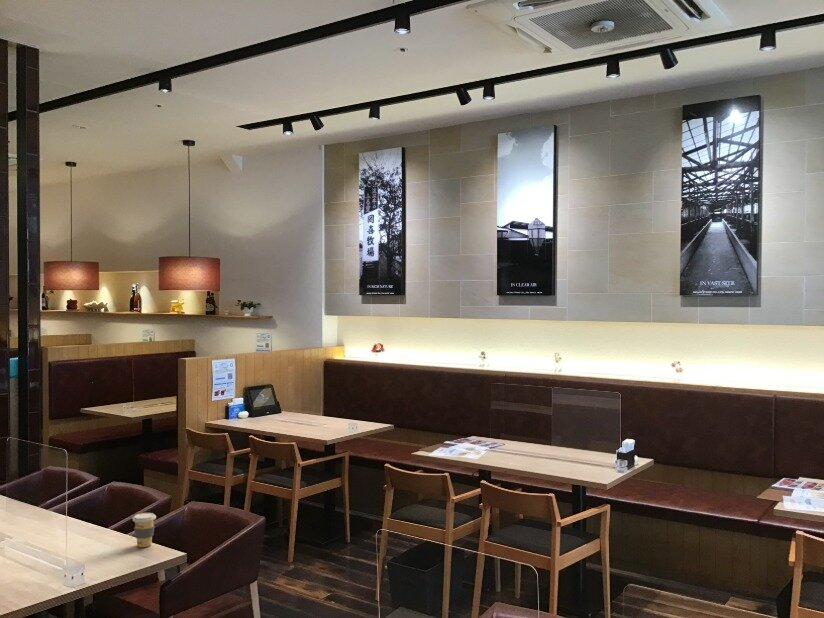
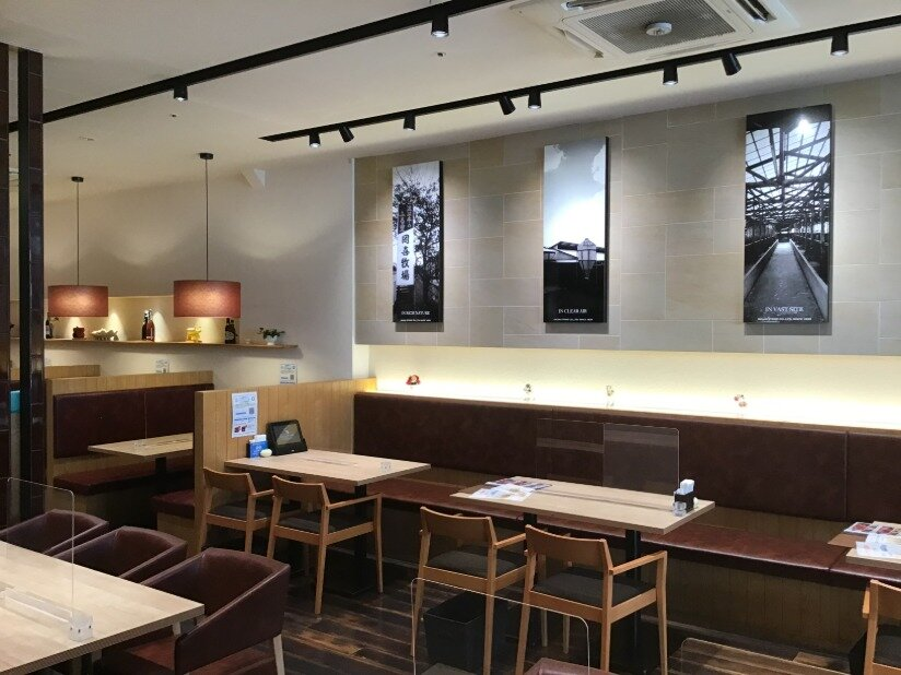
- coffee cup (144, 530)
